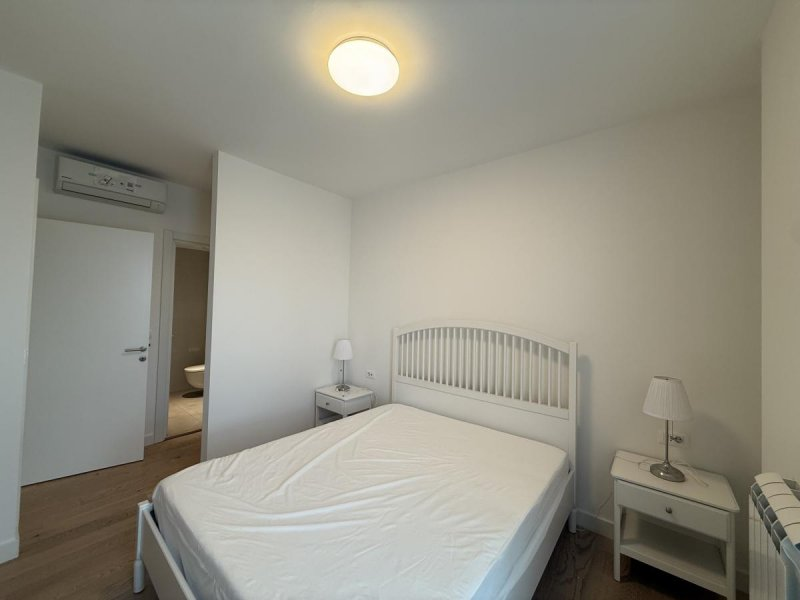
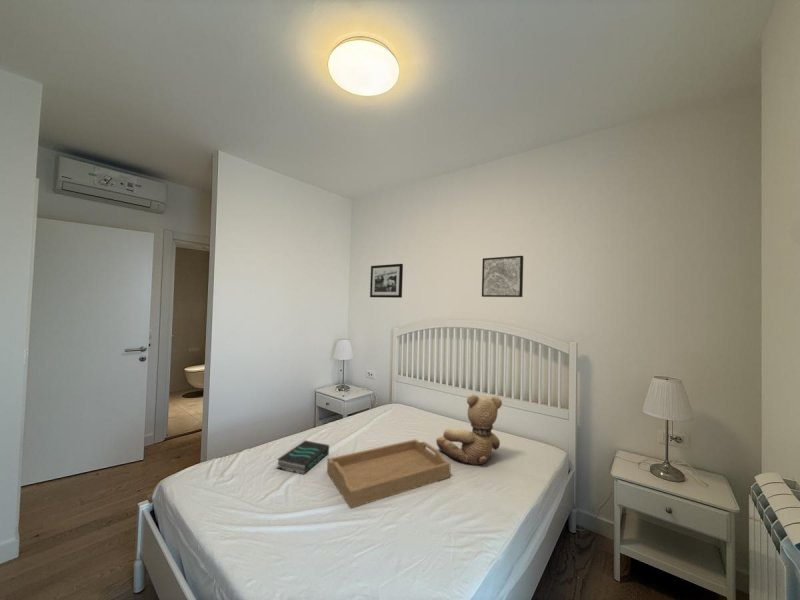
+ teddy bear (471, 422)
+ book (304, 456)
+ serving tray (388, 465)
+ wall art (501, 277)
+ picture frame (385, 281)
